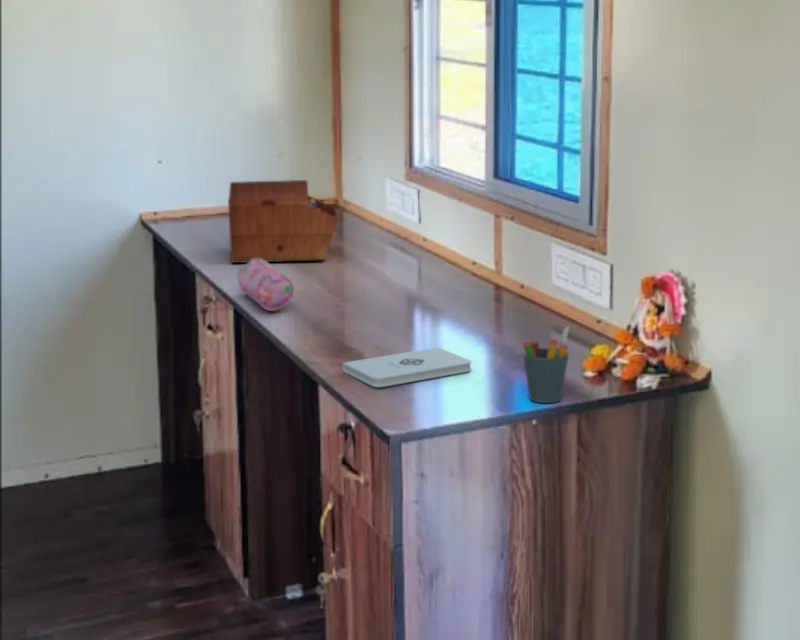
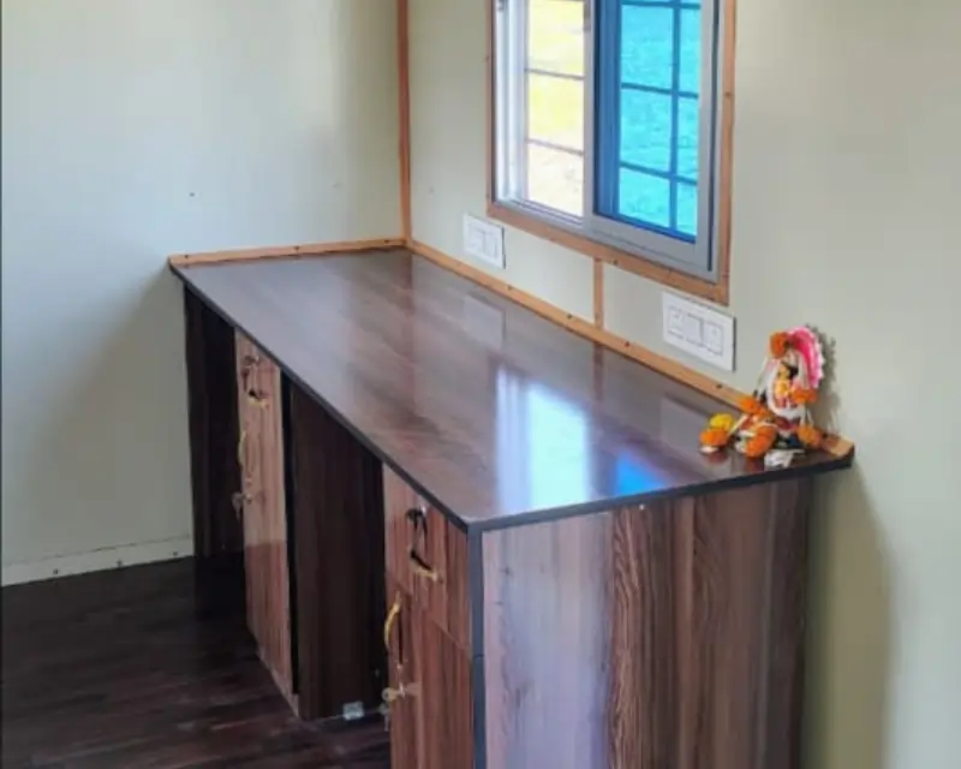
- pen holder (546, 363)
- pencil case (264, 283)
- sewing box (284, 219)
- notepad (408, 366)
